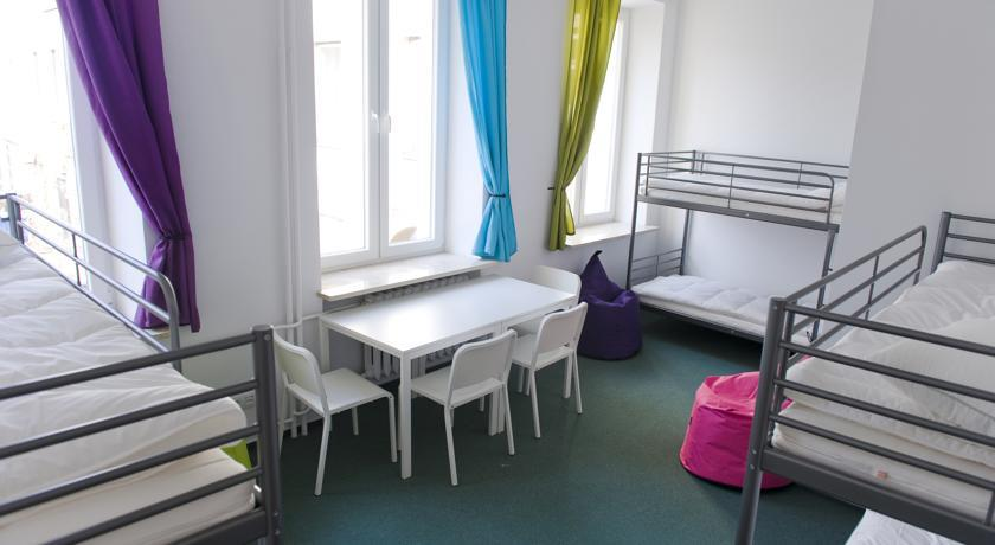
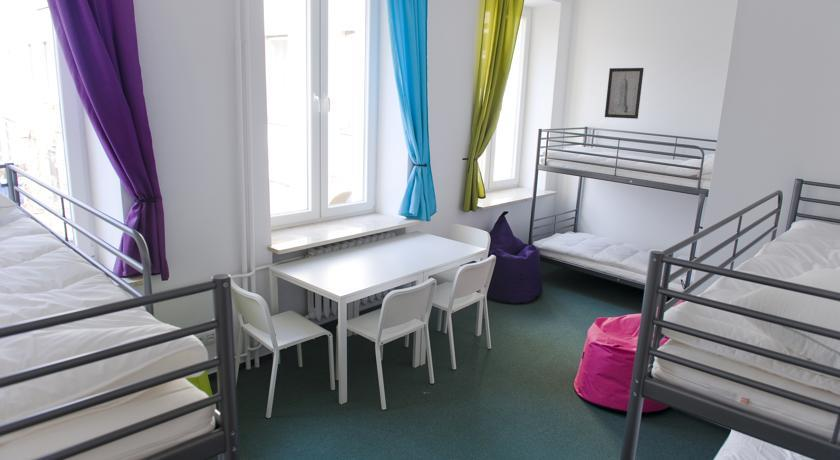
+ wall art (623, 93)
